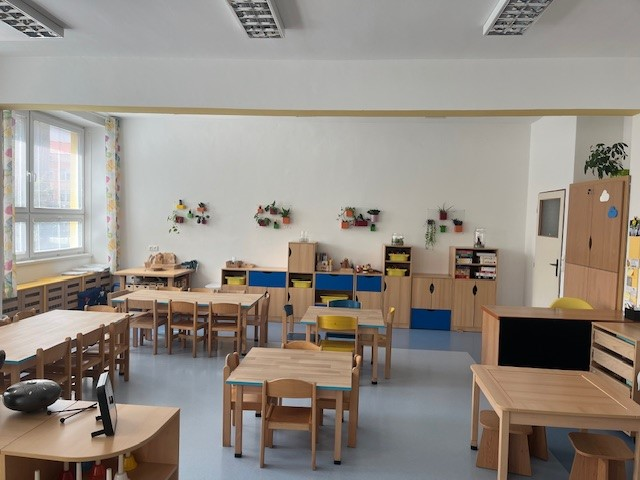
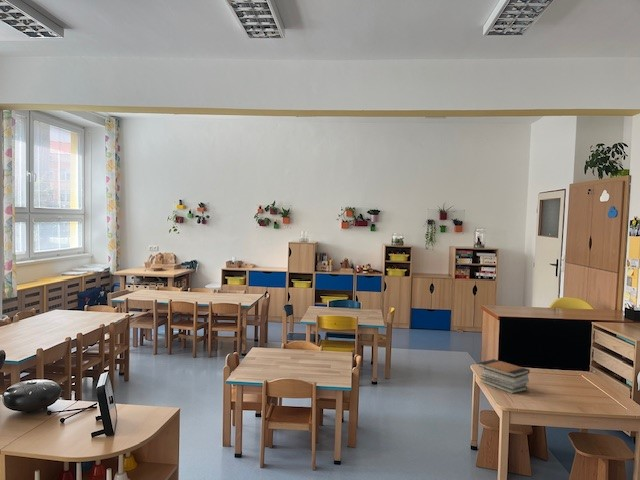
+ book stack (503, 376)
